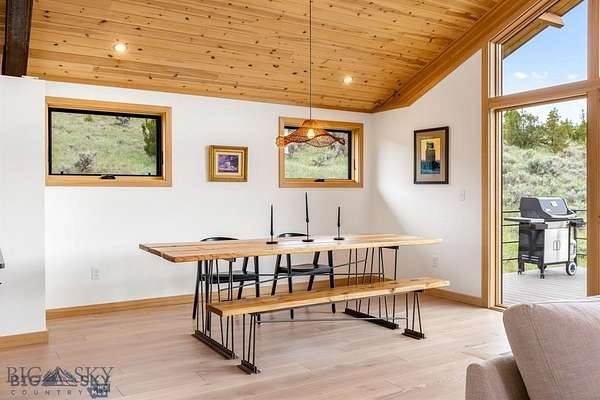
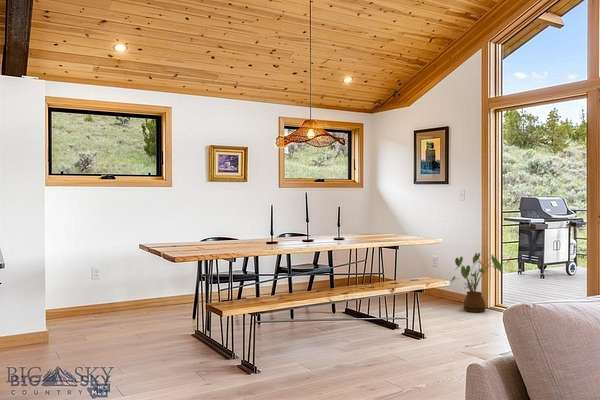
+ house plant (475, 282)
